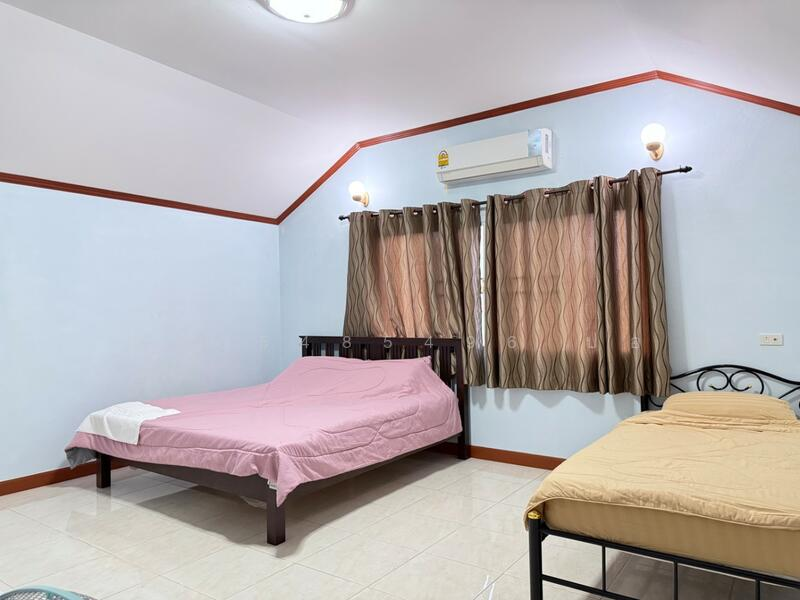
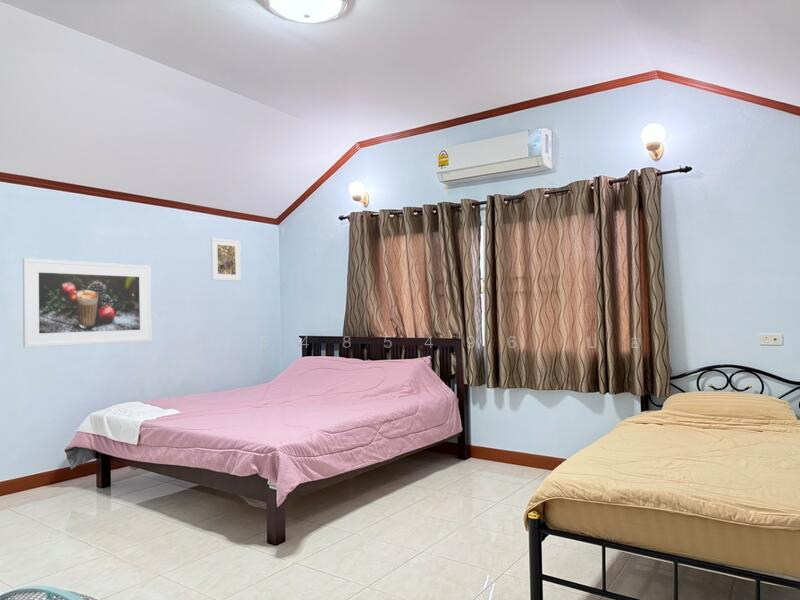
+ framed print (226, 259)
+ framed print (92, 303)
